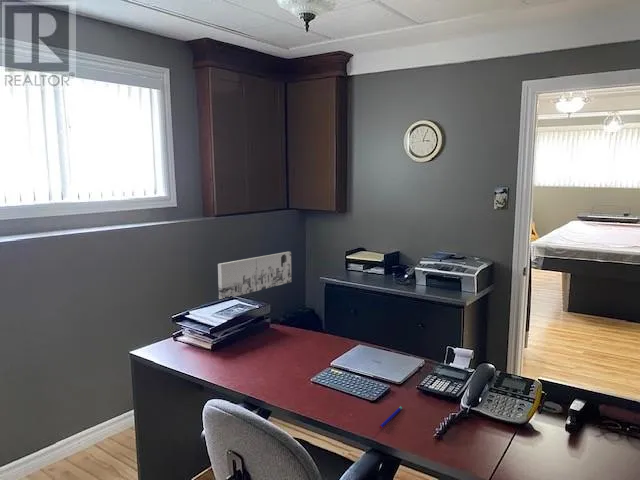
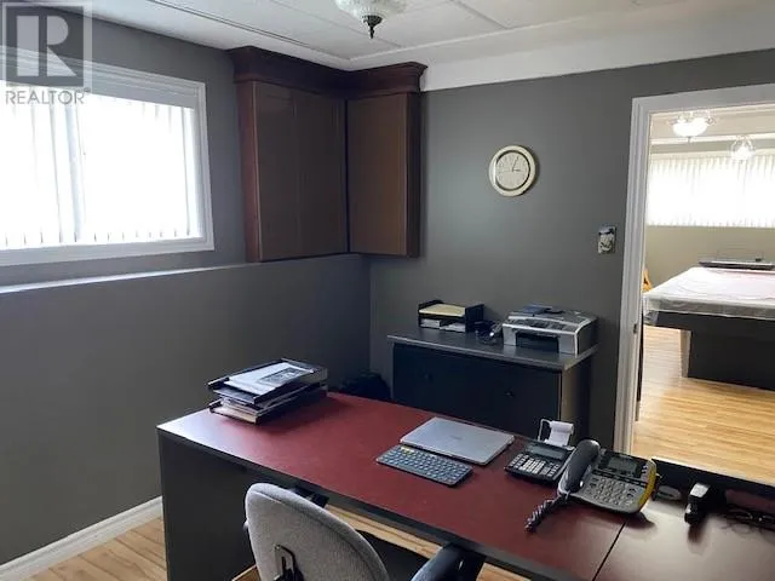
- wall art (257, 273)
- pen (391, 416)
